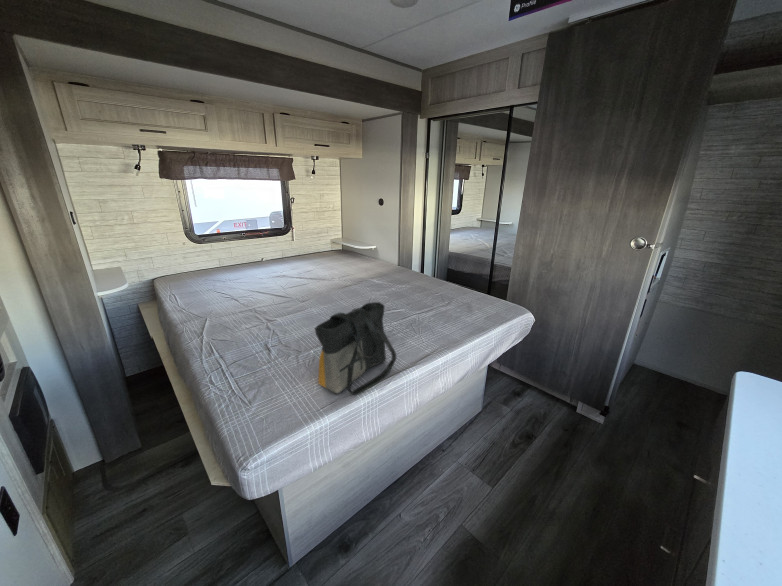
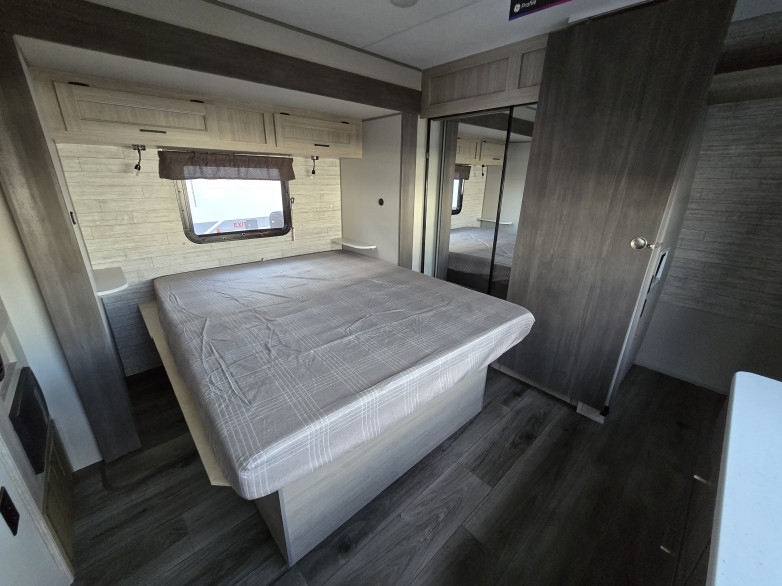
- tote bag (358, 346)
